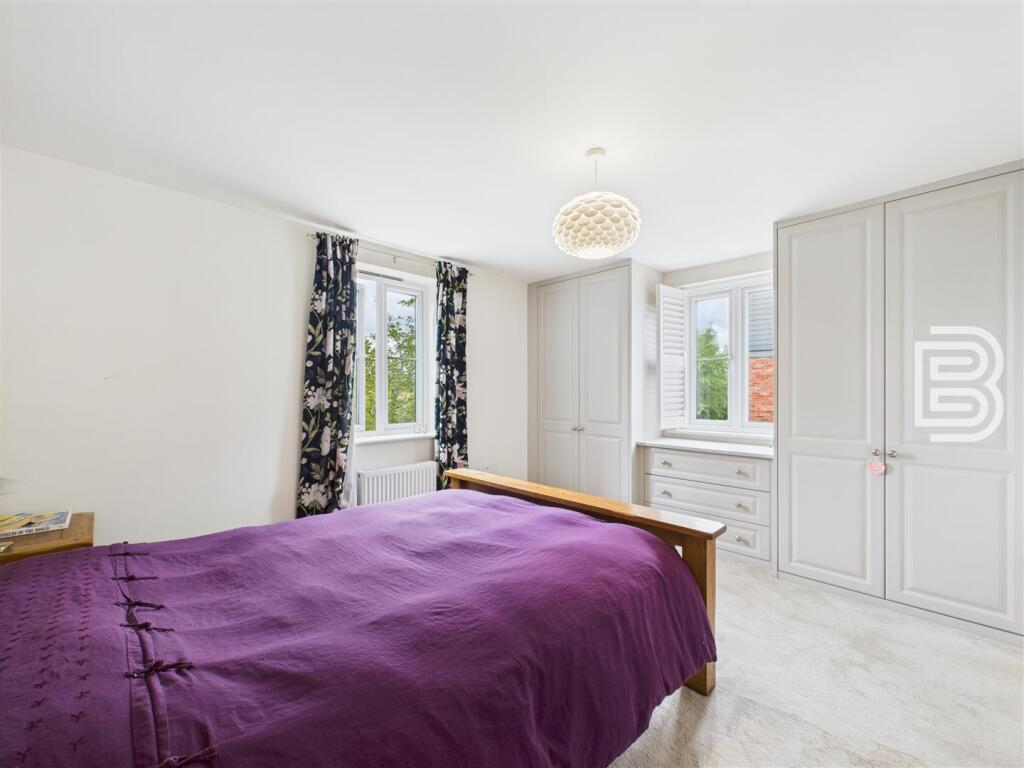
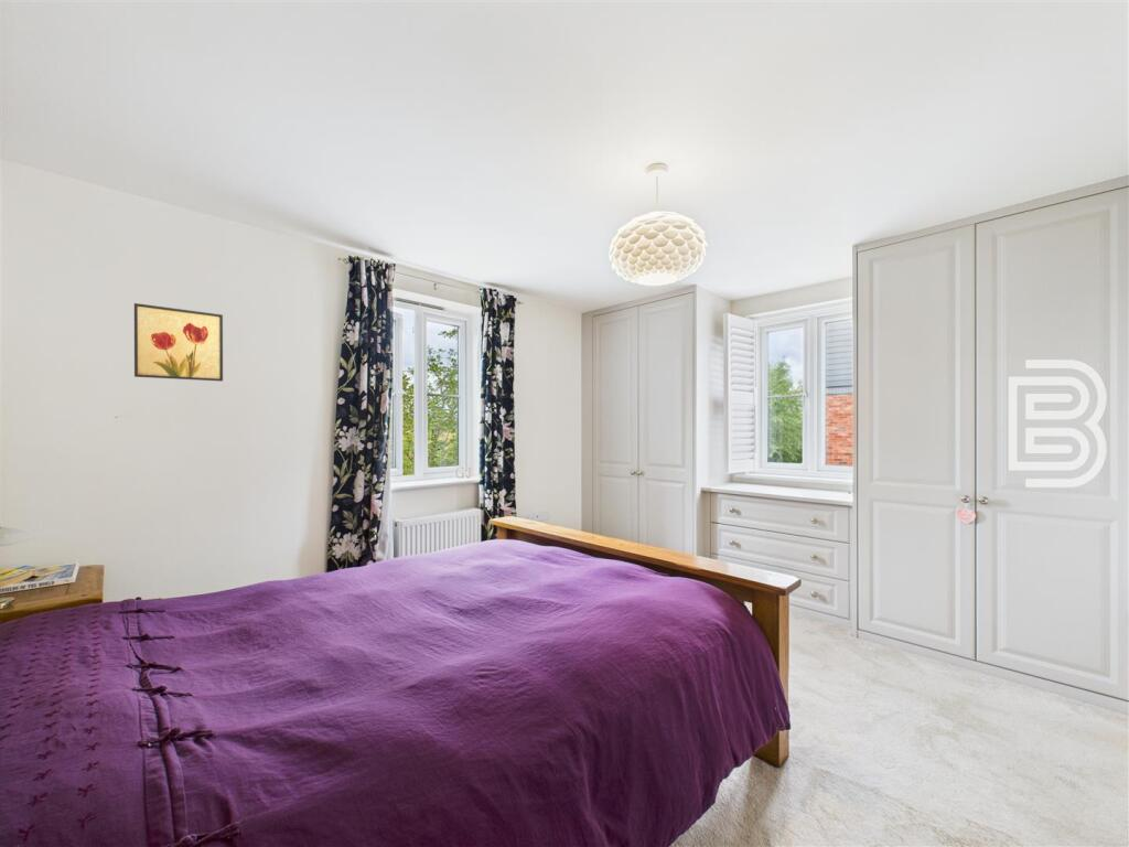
+ wall art (180, 344)
